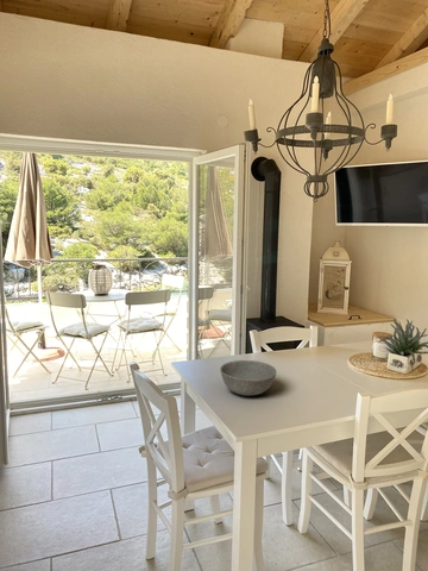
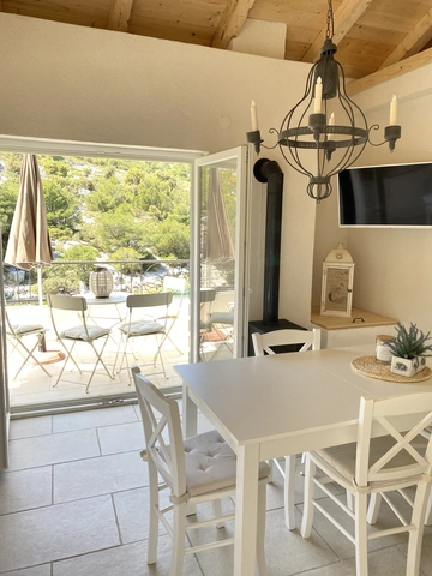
- bowl (247, 379)
